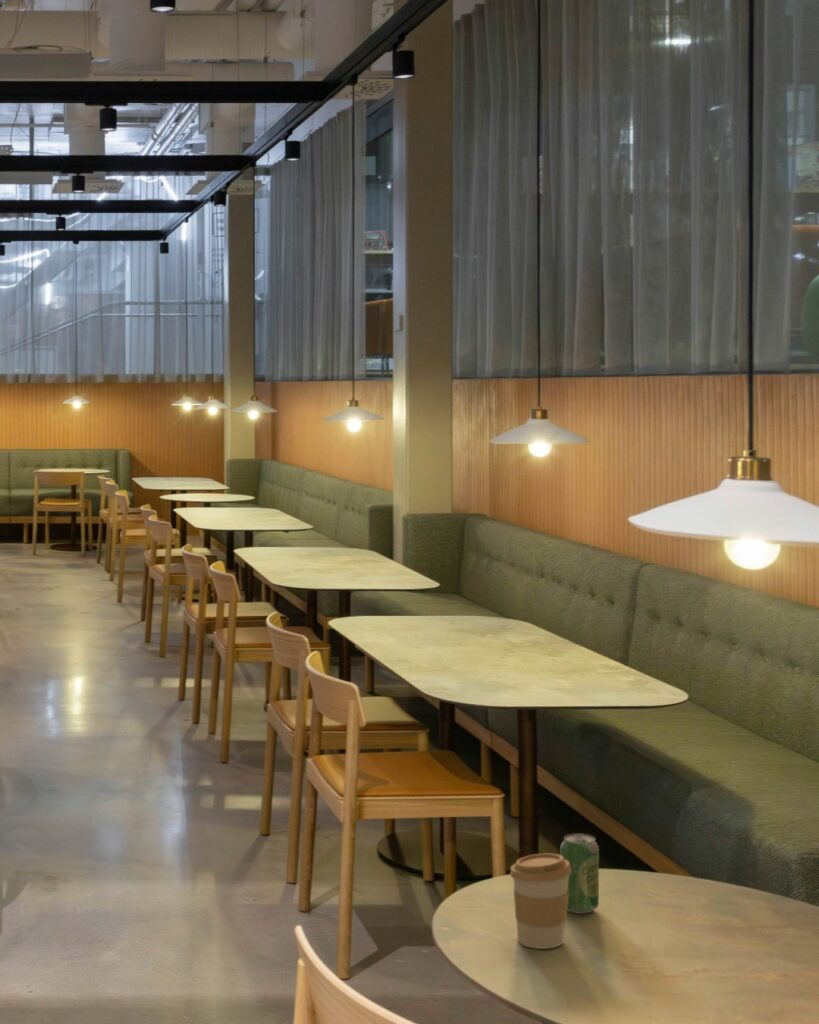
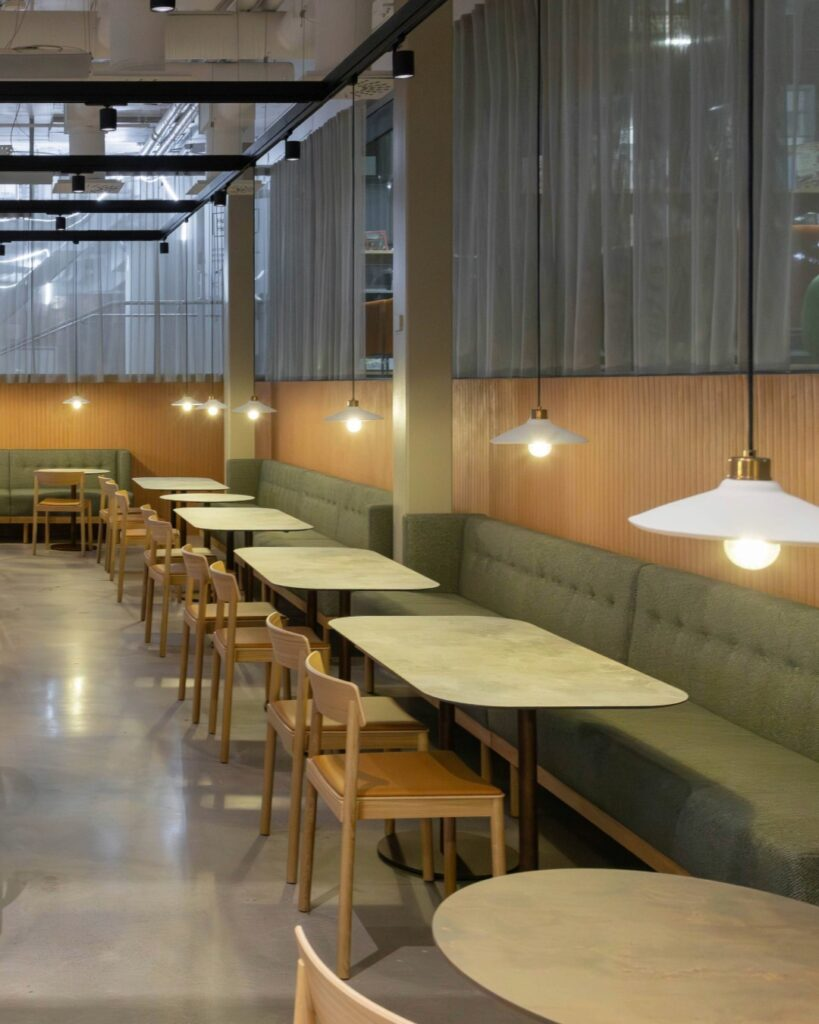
- beverage can (579, 872)
- coffee cup (540, 898)
